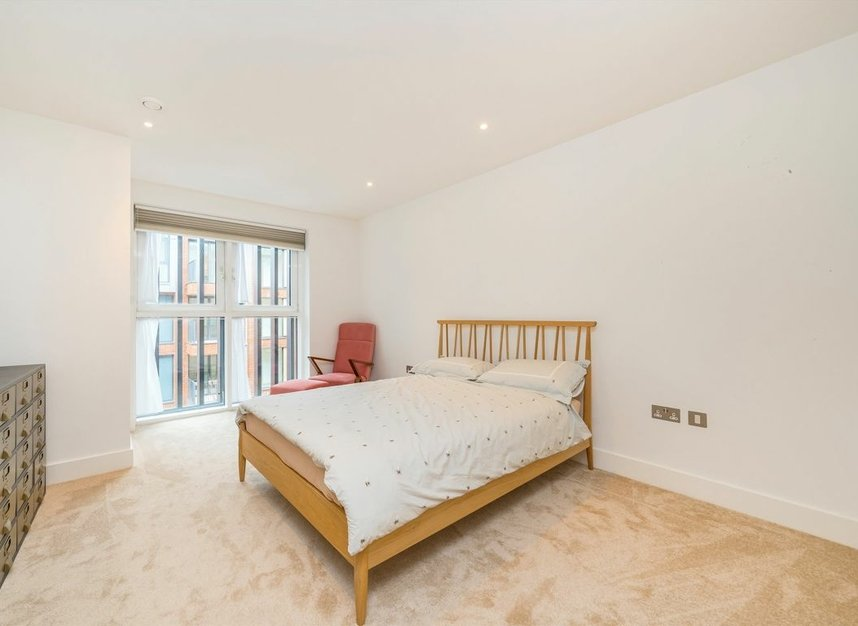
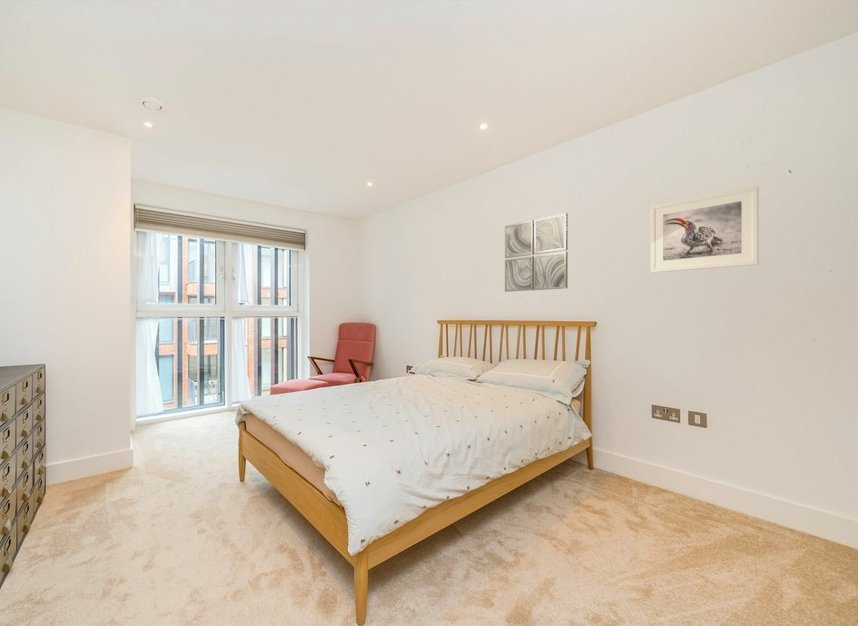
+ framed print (699, 232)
+ wall art (533, 254)
